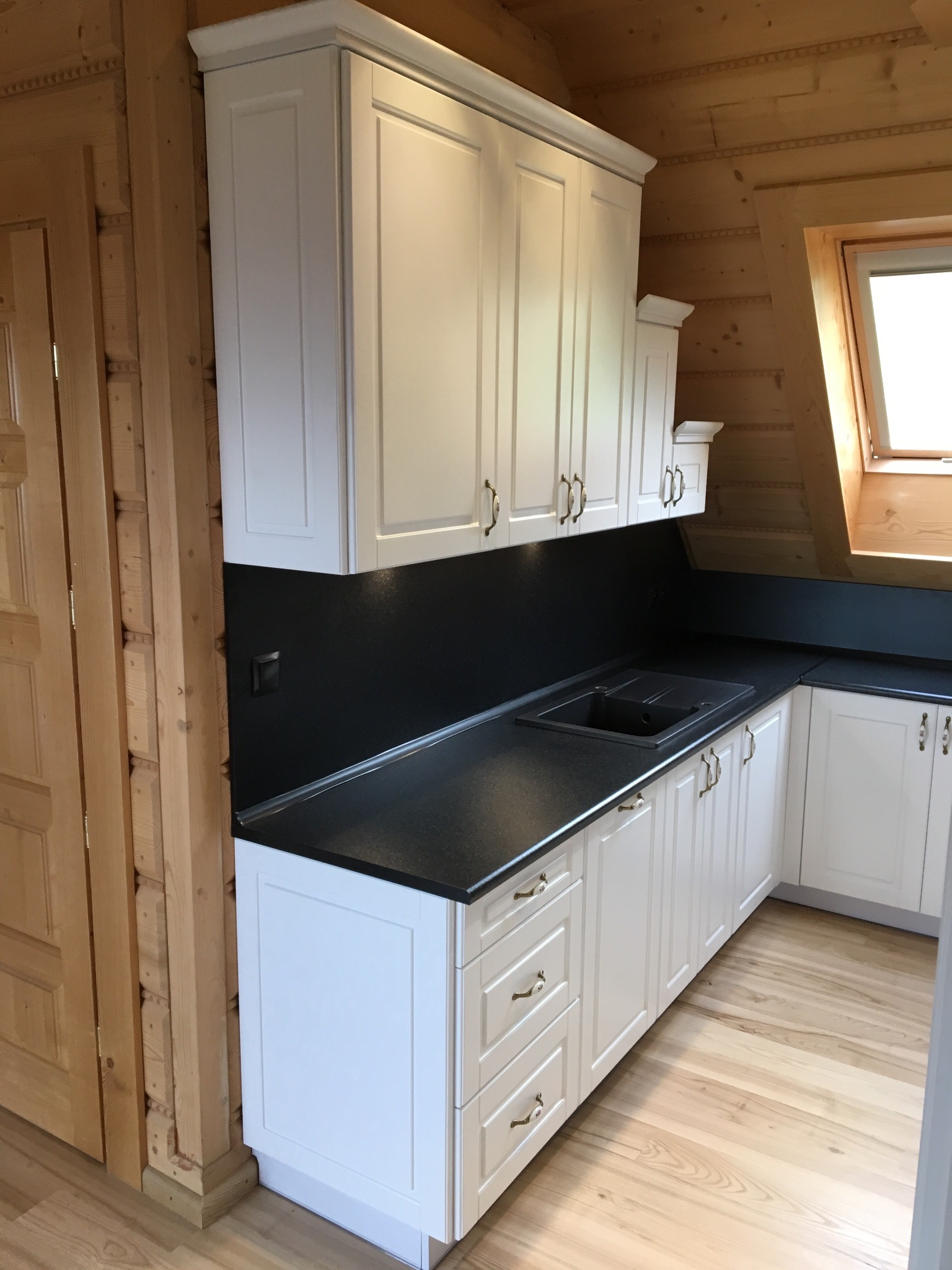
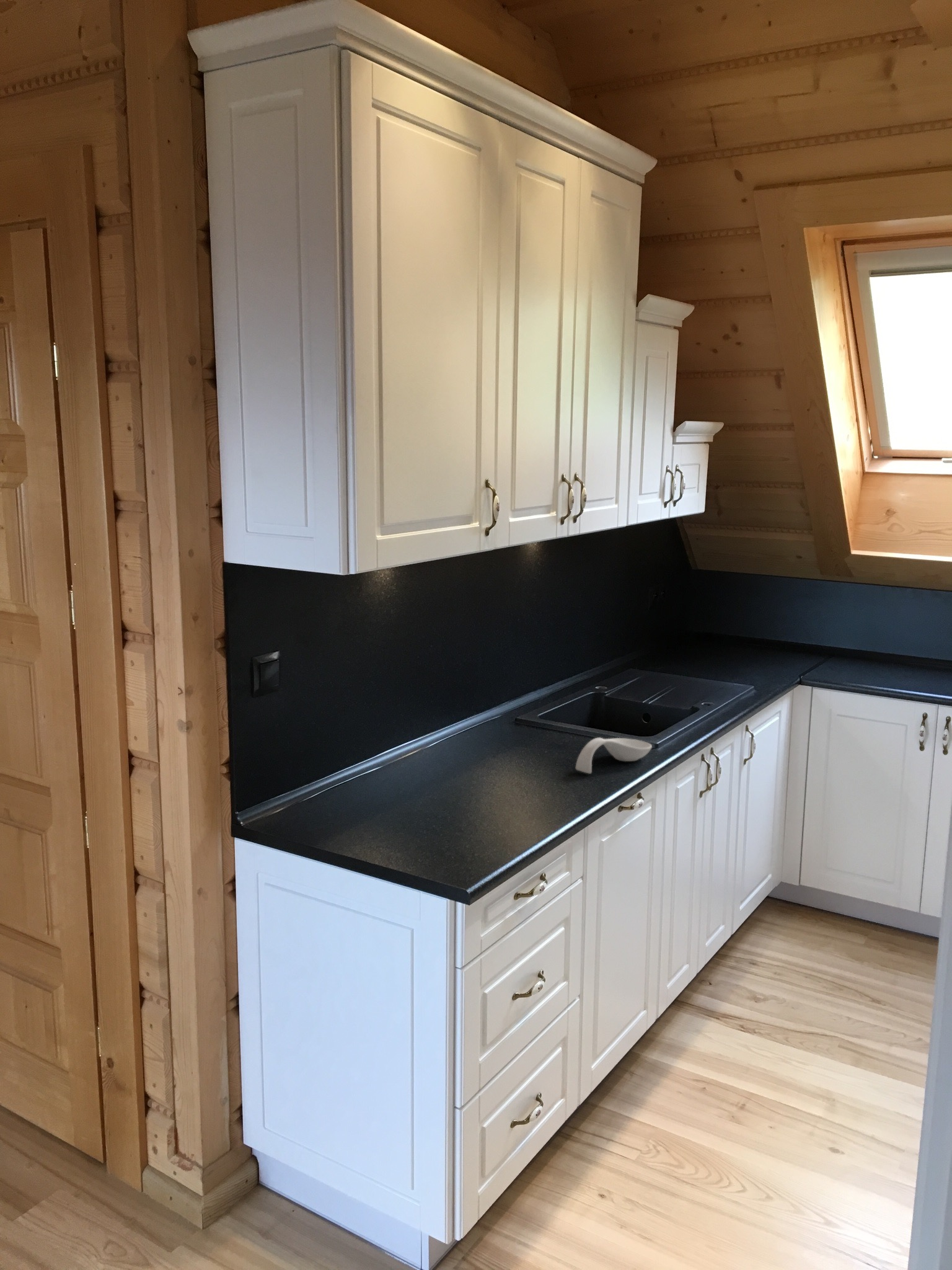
+ spoon rest (614, 749)
